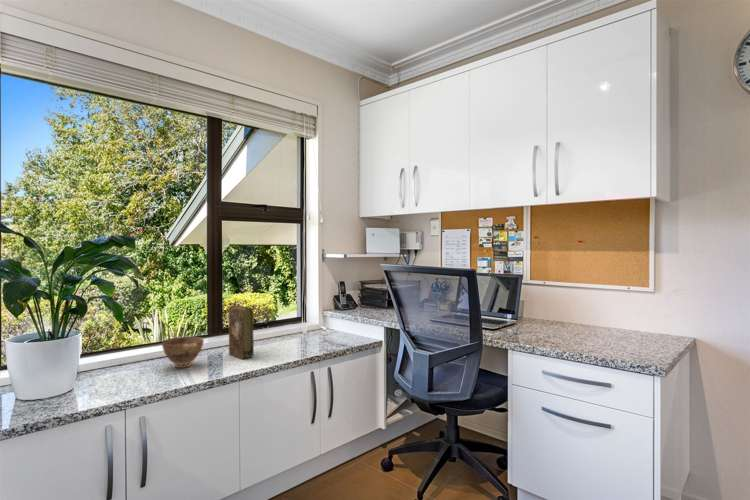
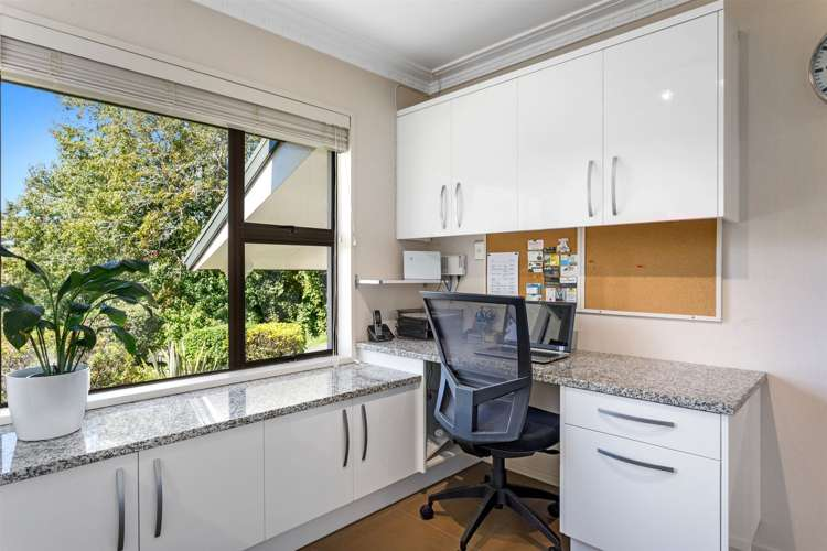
- book (240, 331)
- bowl (183, 353)
